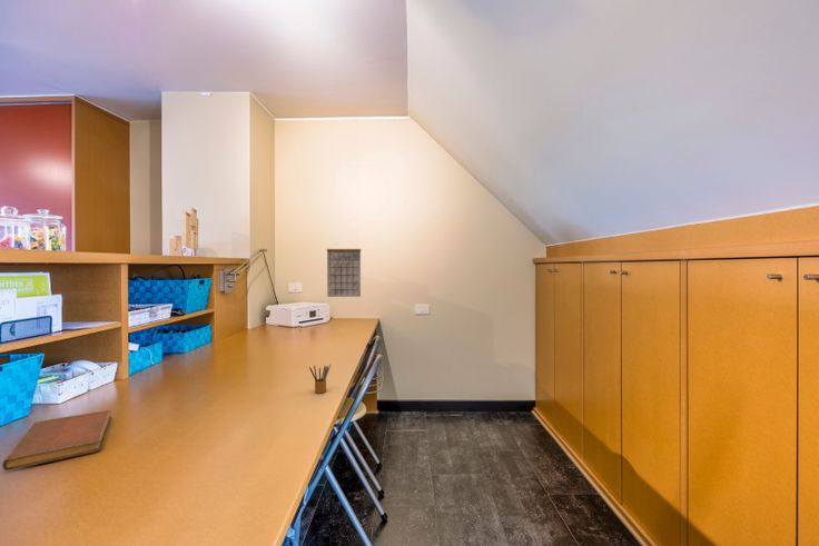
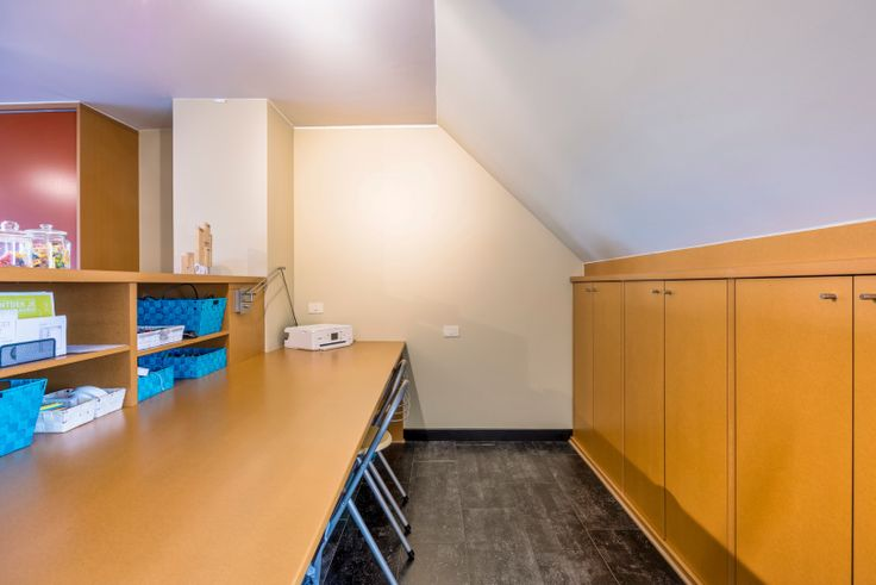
- calendar (344, 267)
- notebook (65, 435)
- pencil box (319, 377)
